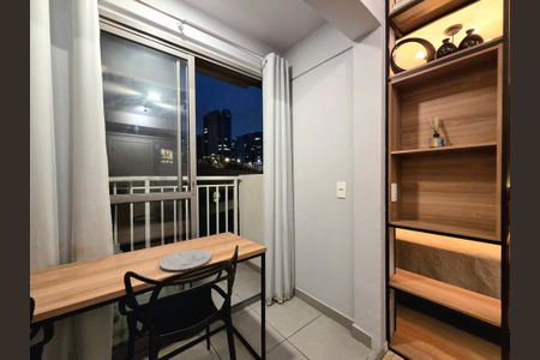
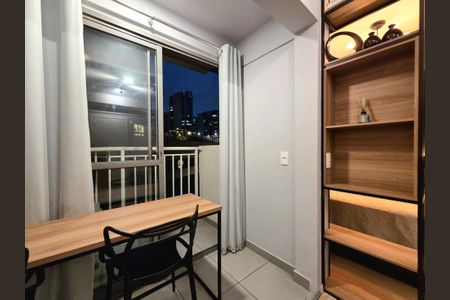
- plate (186, 259)
